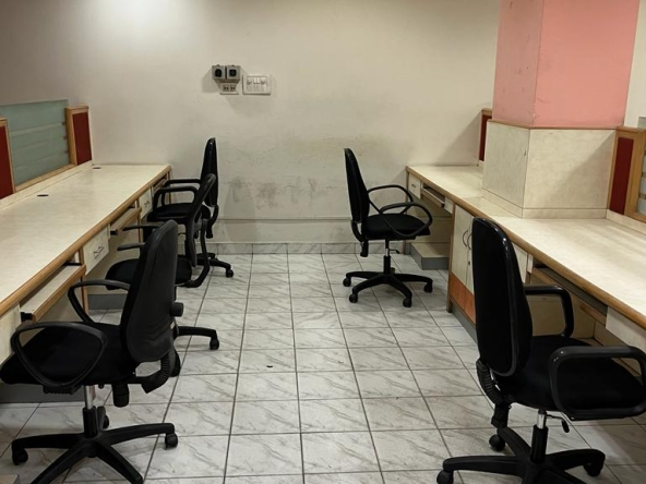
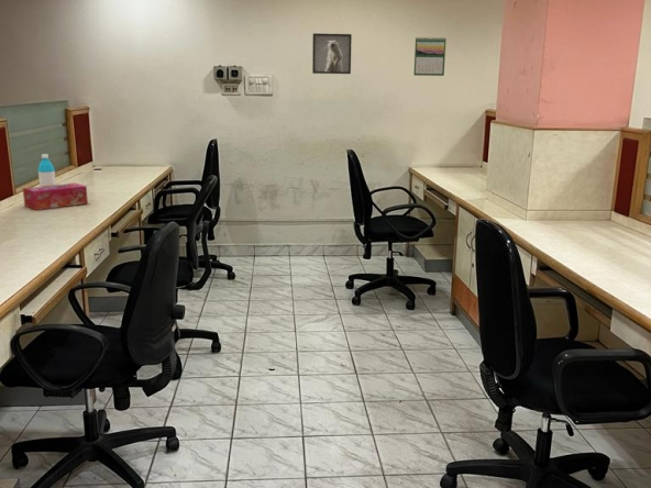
+ calendar (429, 56)
+ water bottle (46, 175)
+ tissue box (55, 196)
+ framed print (331, 54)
